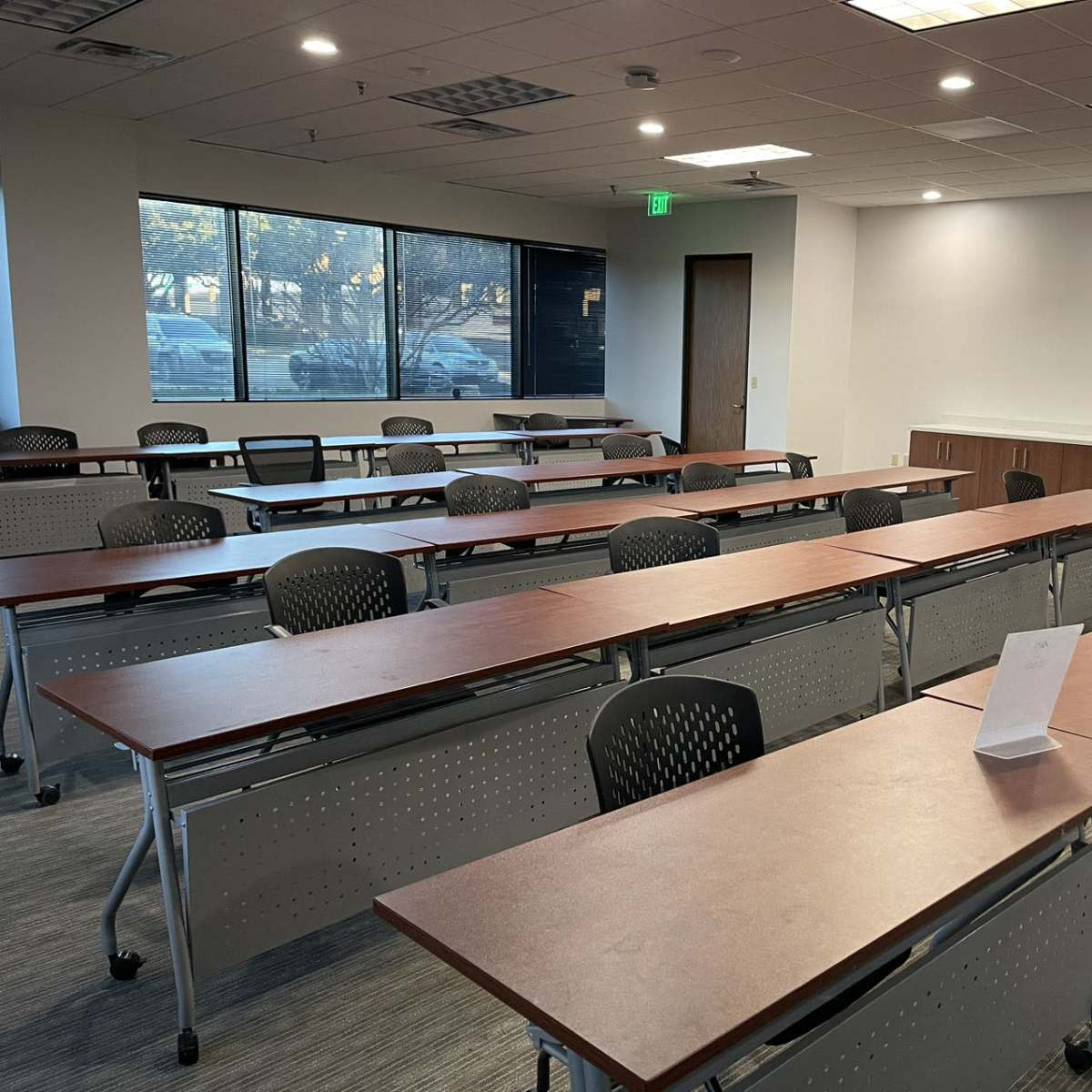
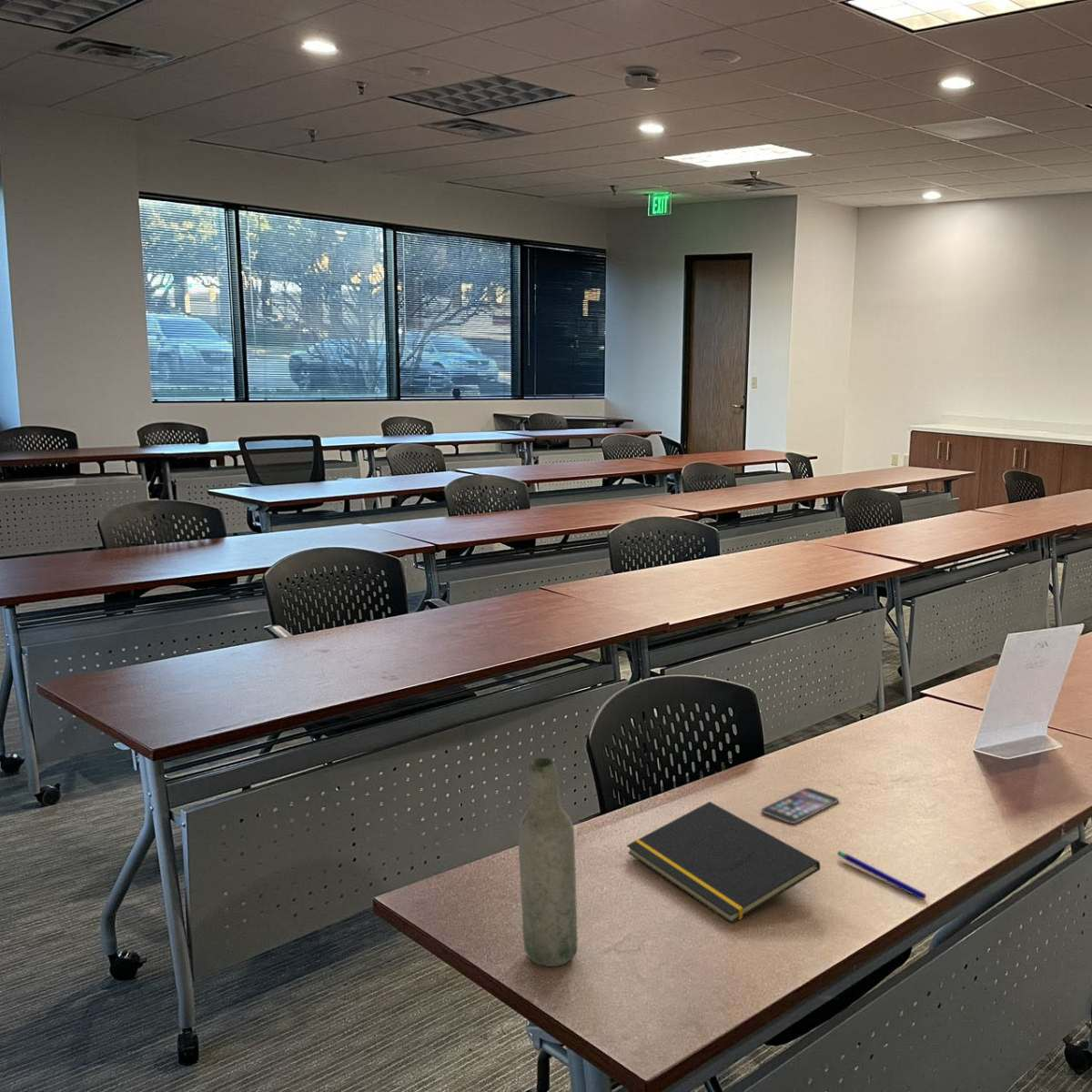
+ notepad (720, 856)
+ bottle (548, 859)
+ pen (879, 874)
+ smartphone (800, 804)
